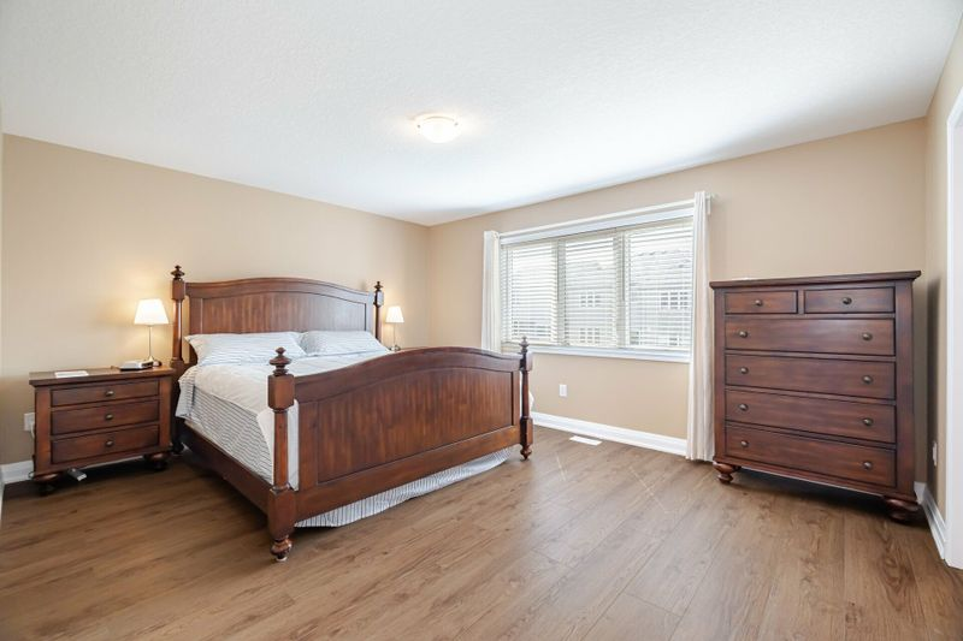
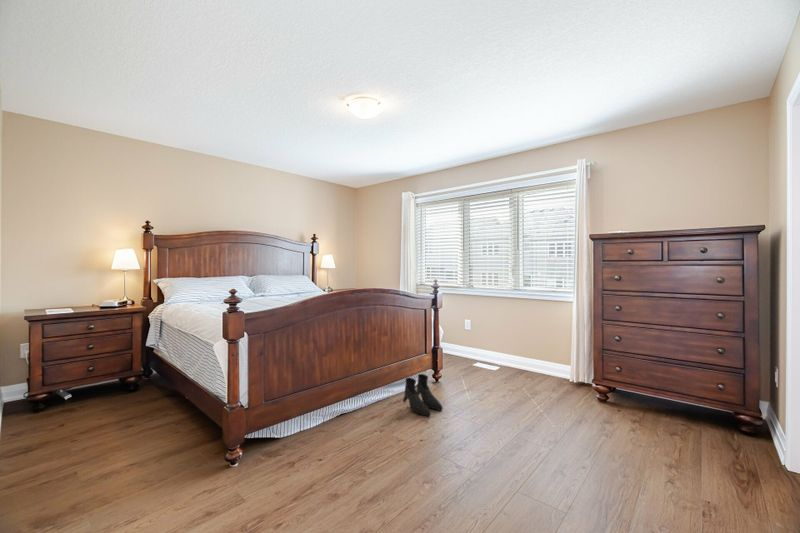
+ boots (422, 392)
